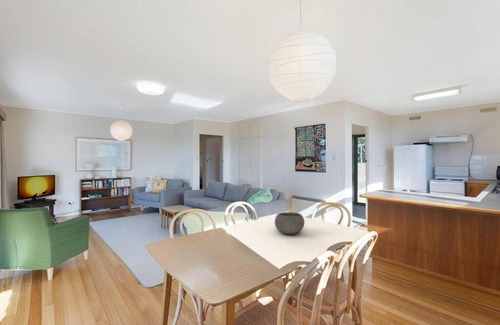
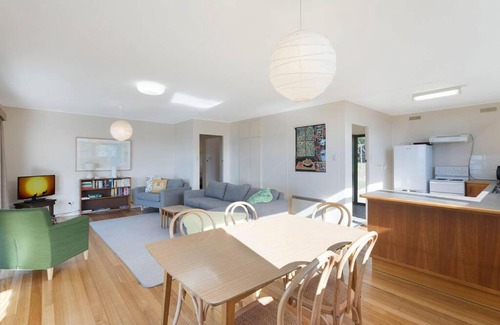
- bowl (289, 223)
